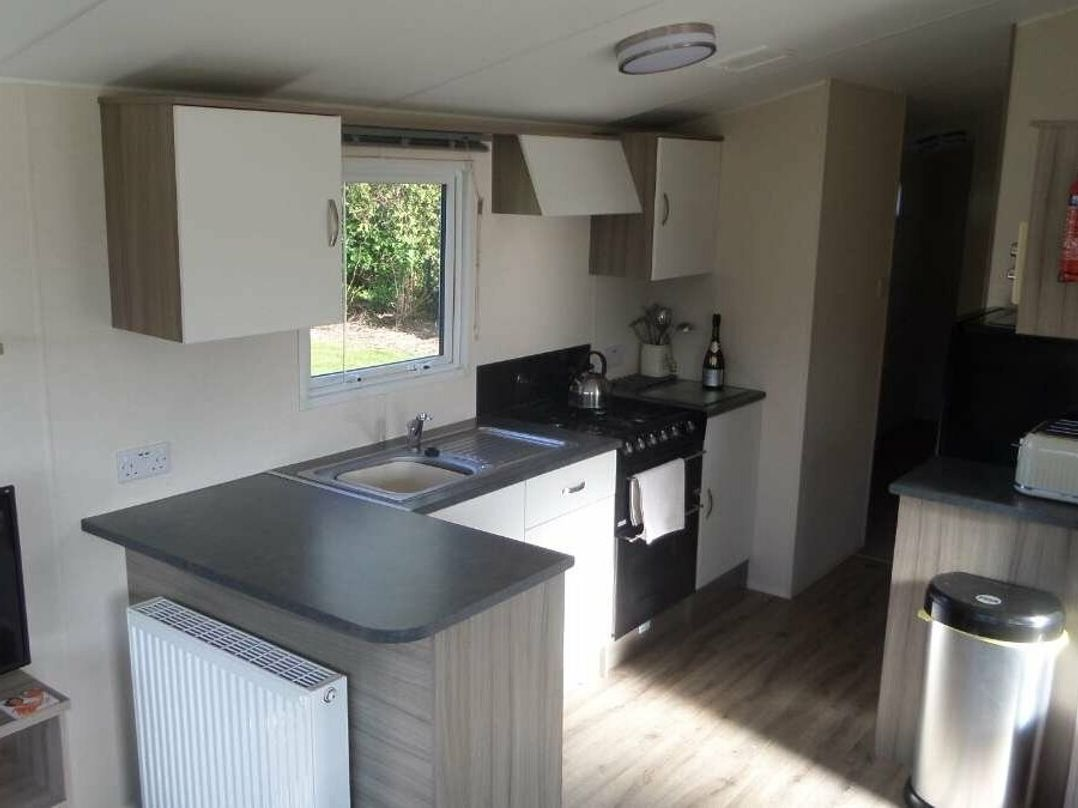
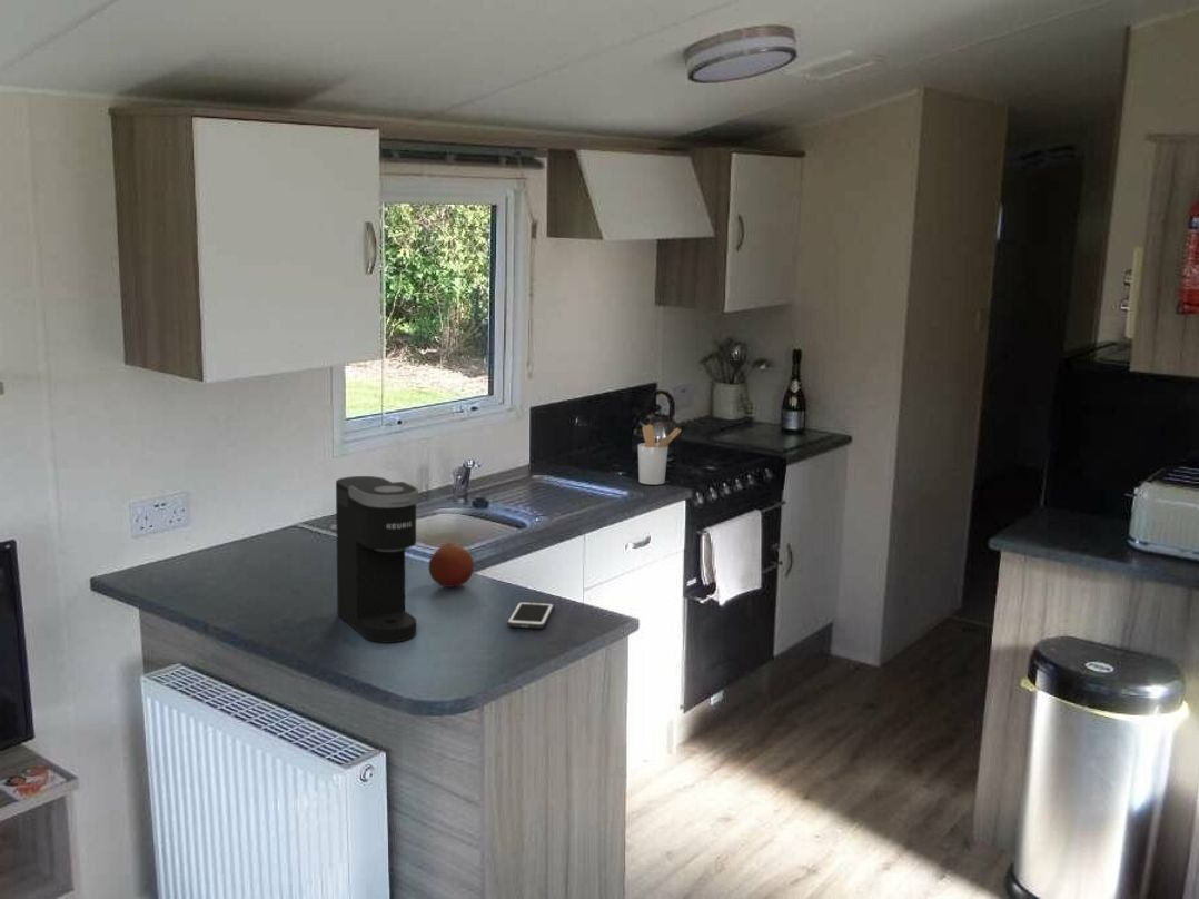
+ utensil holder (660, 454)
+ fruit (450, 564)
+ cell phone (531, 614)
+ coffee maker (376, 553)
